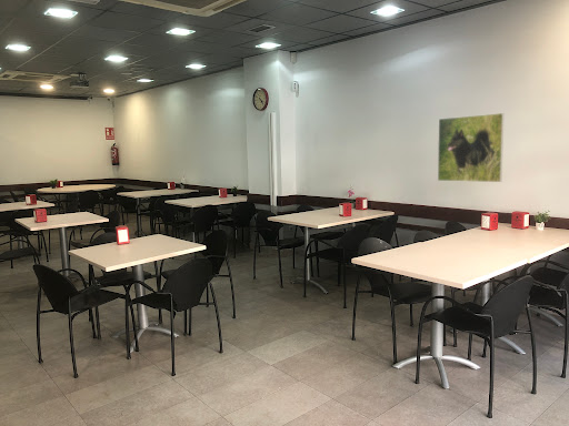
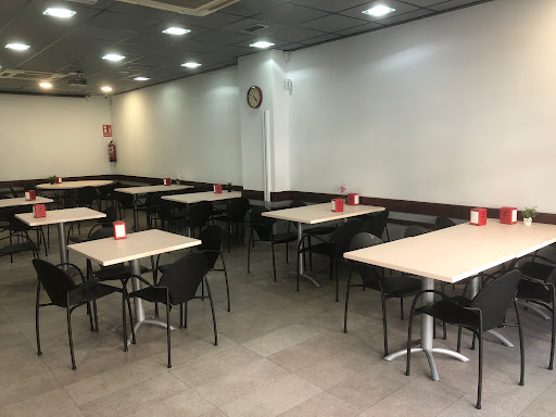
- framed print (468, 149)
